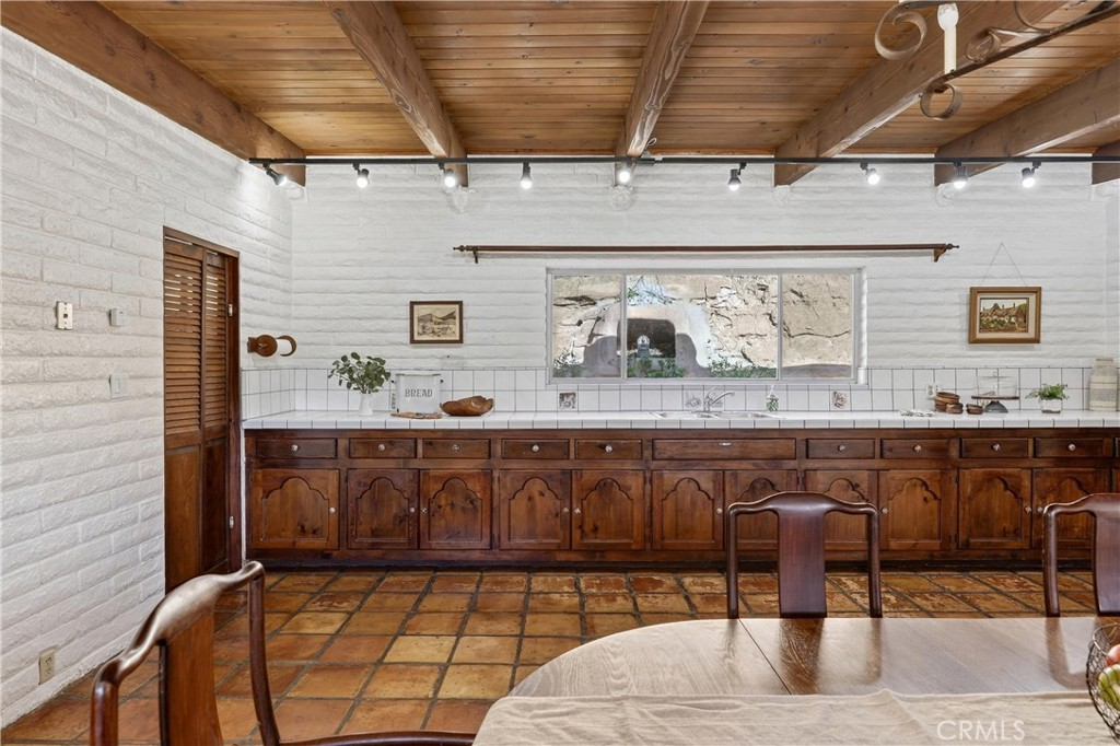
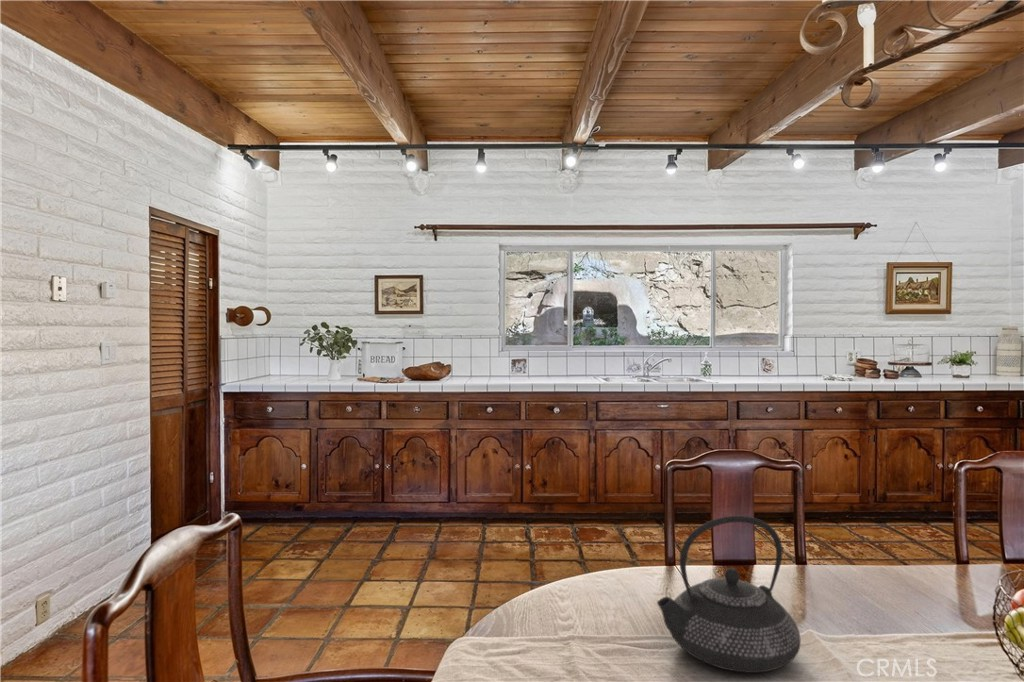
+ teapot (724, 584)
